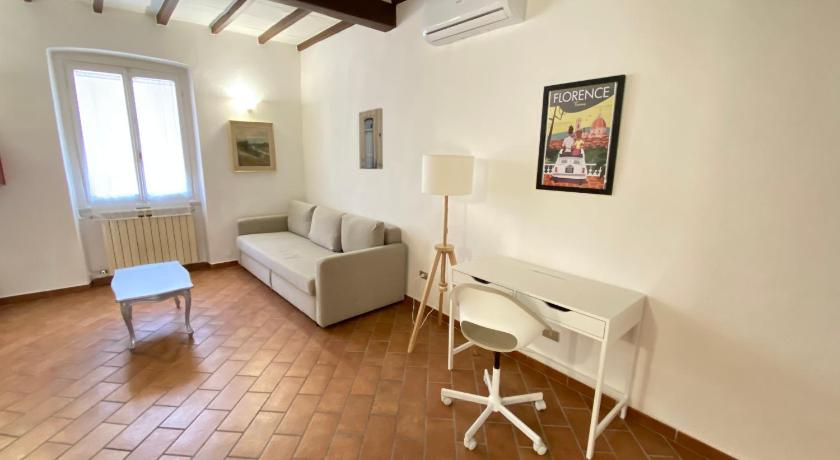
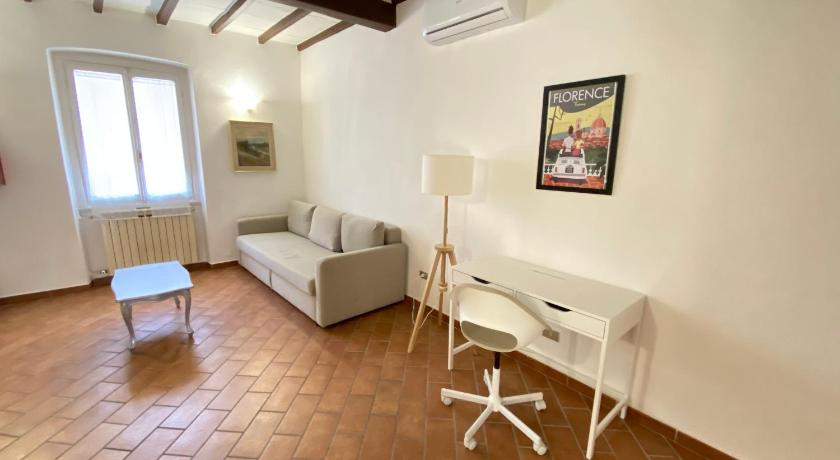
- wall art (370, 140)
